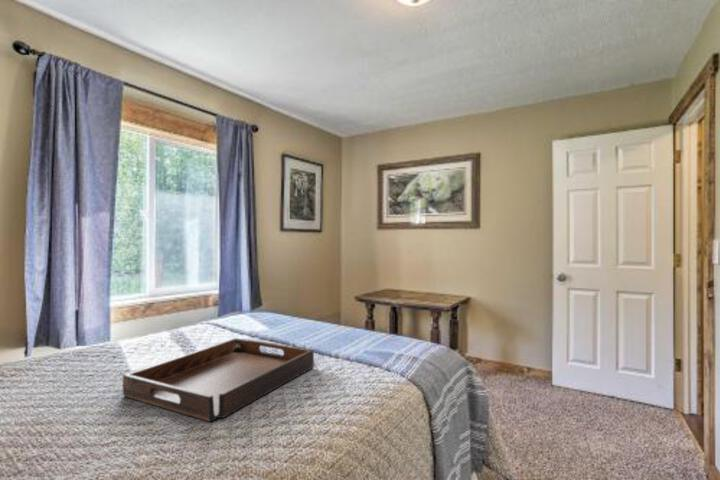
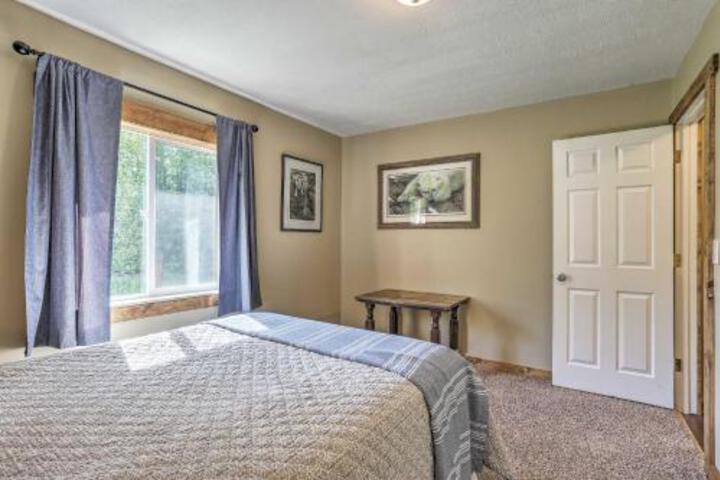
- serving tray (227, 370)
